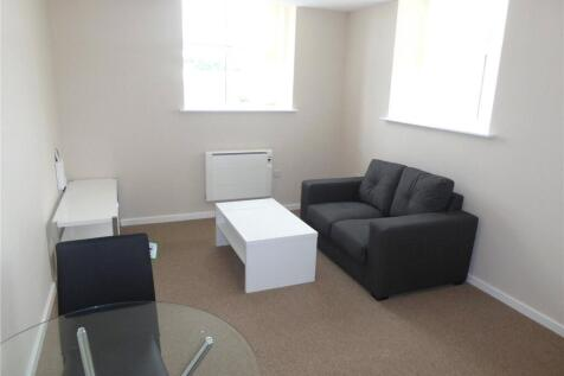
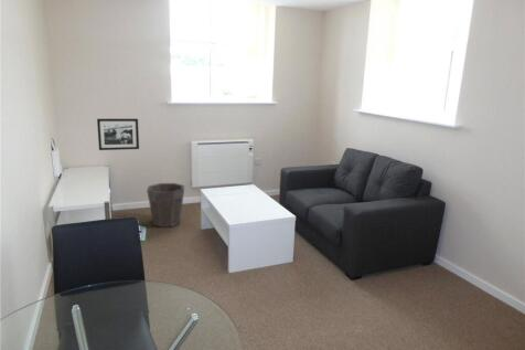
+ waste bin (167, 204)
+ picture frame (118, 134)
